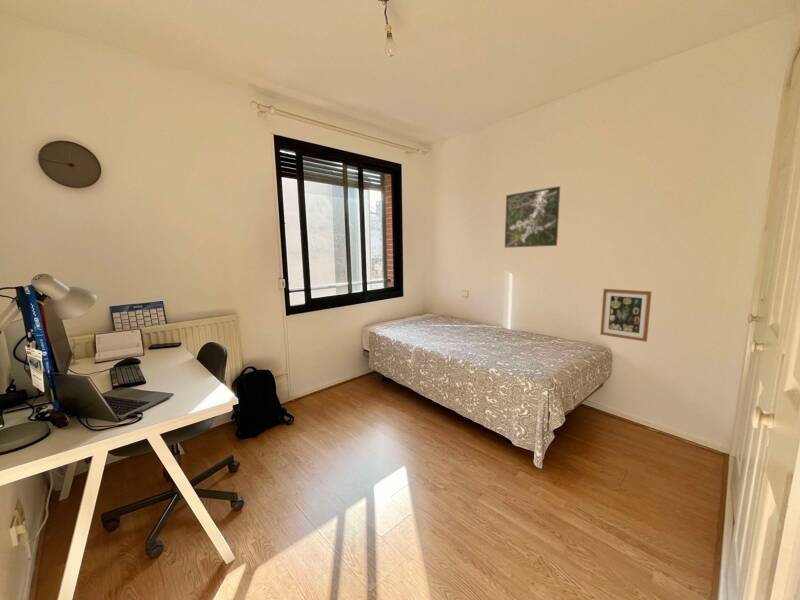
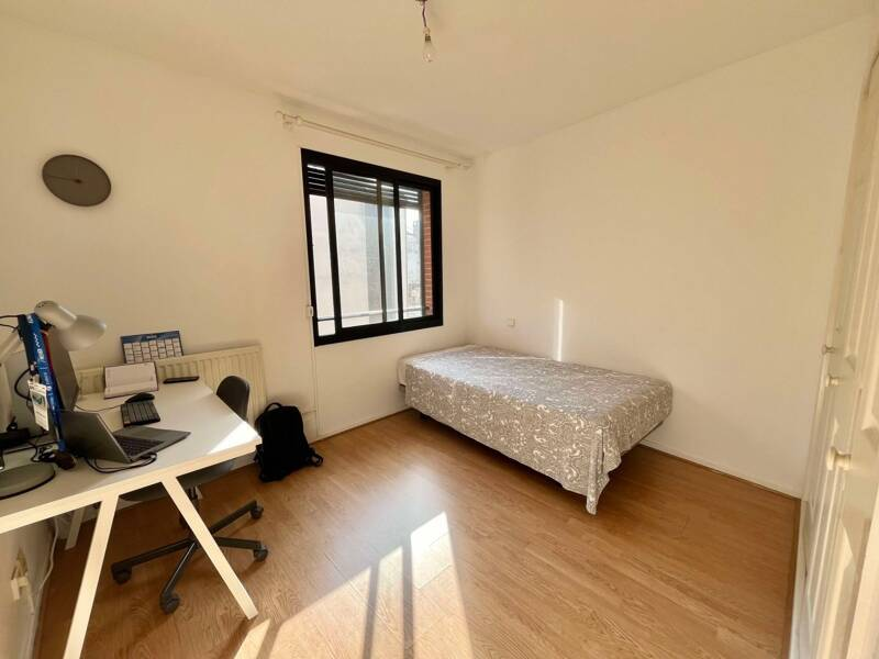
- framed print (530, 219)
- wall art (624, 314)
